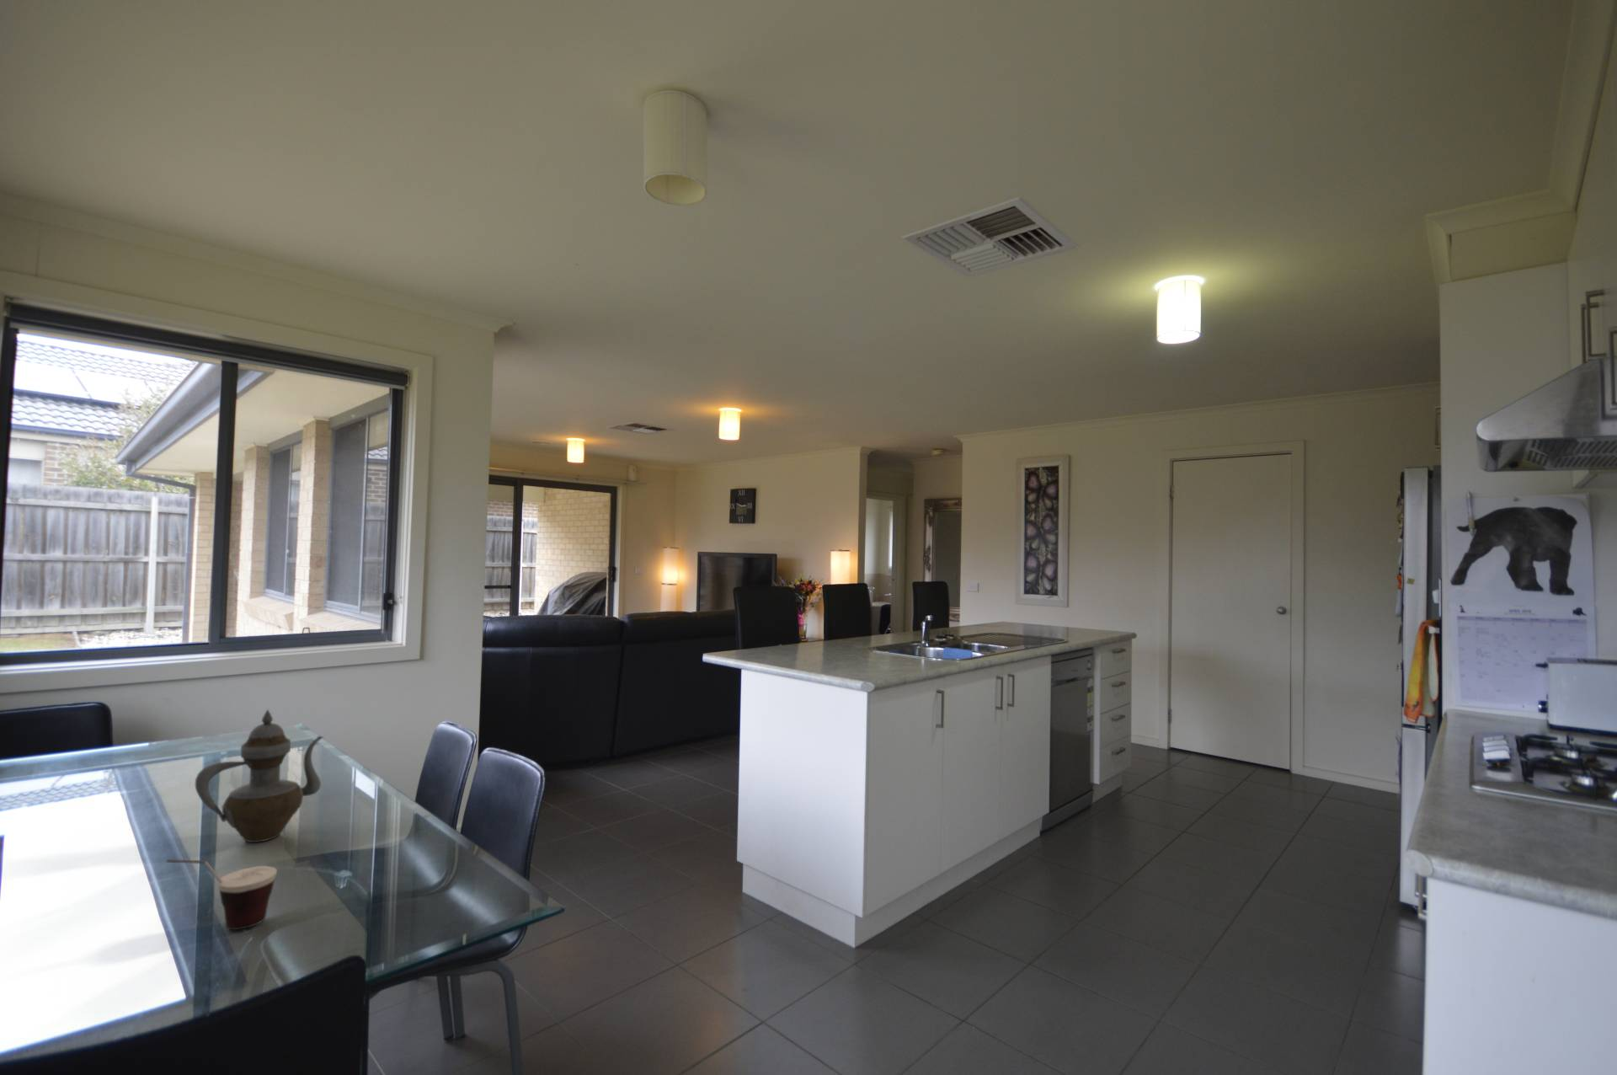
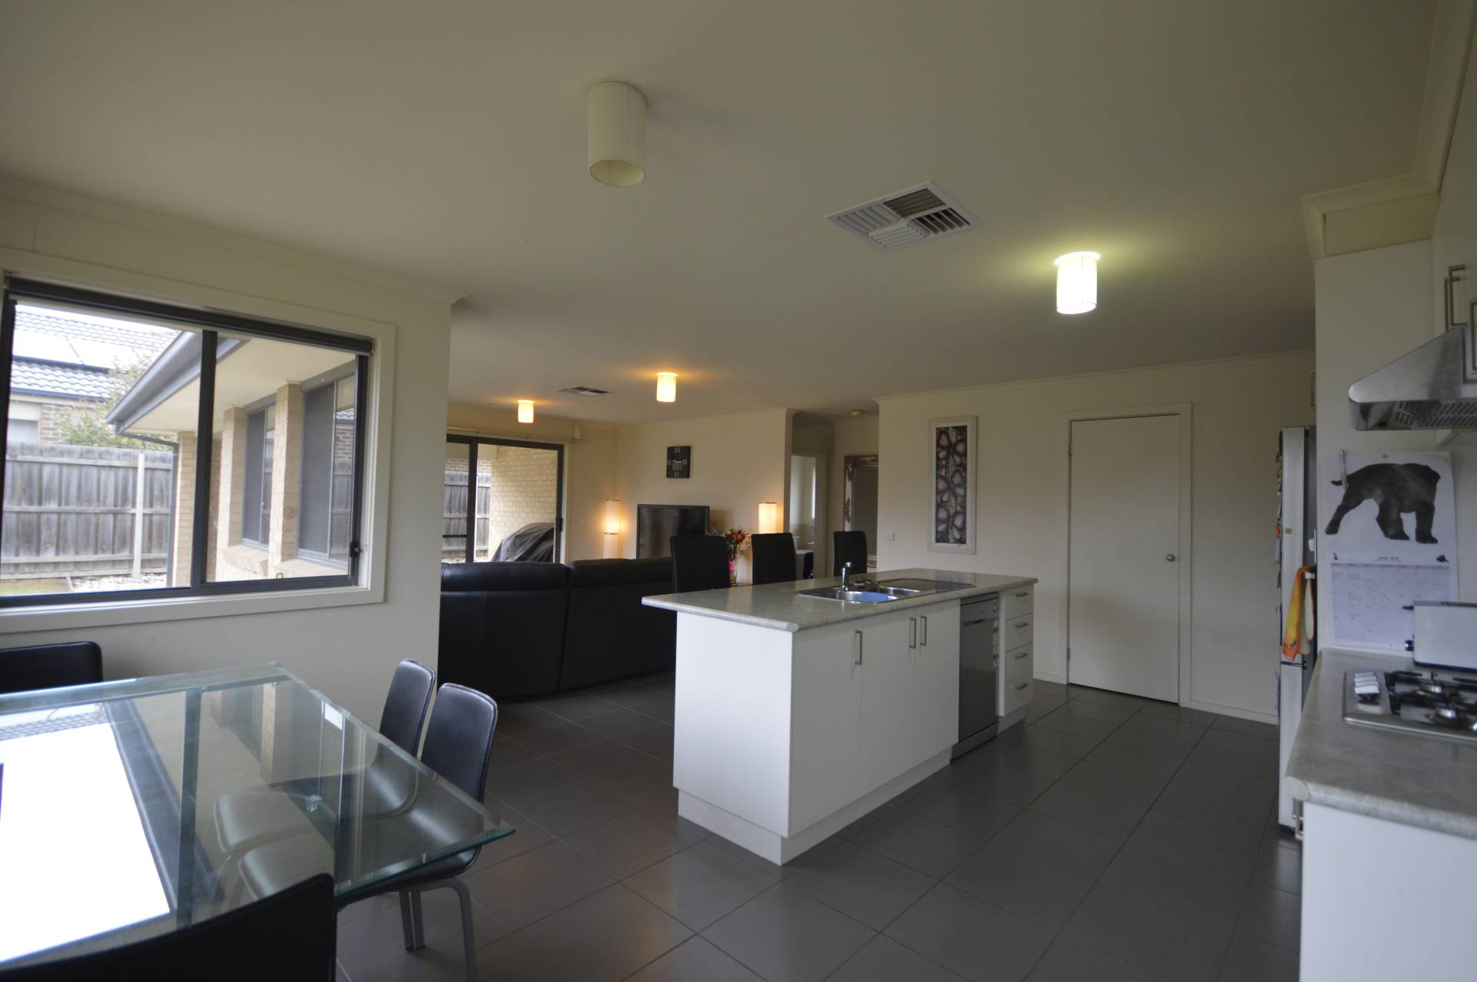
- cup (222, 888)
- teapot (262, 774)
